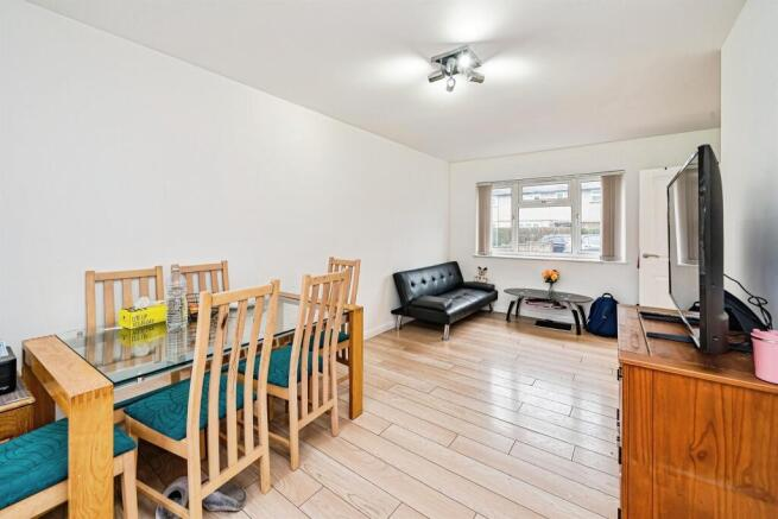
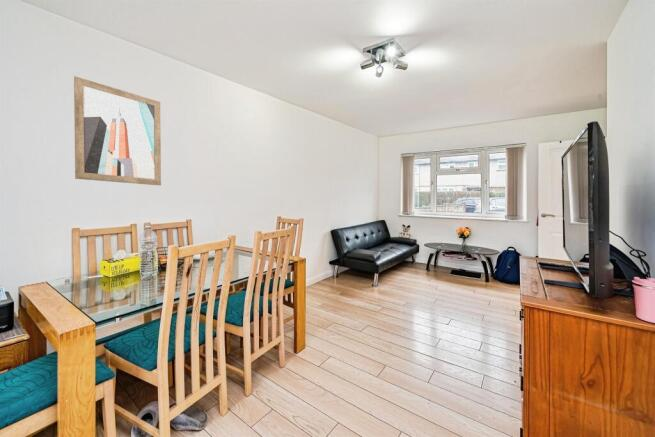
+ wall art (121, 136)
